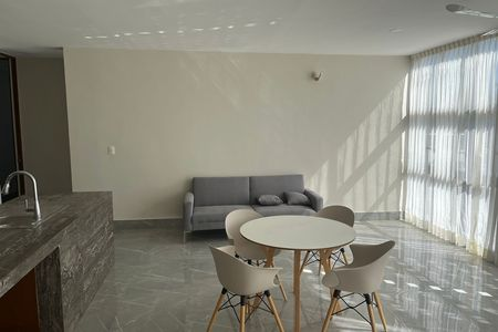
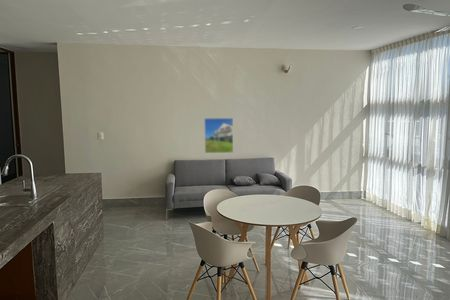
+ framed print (218, 135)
